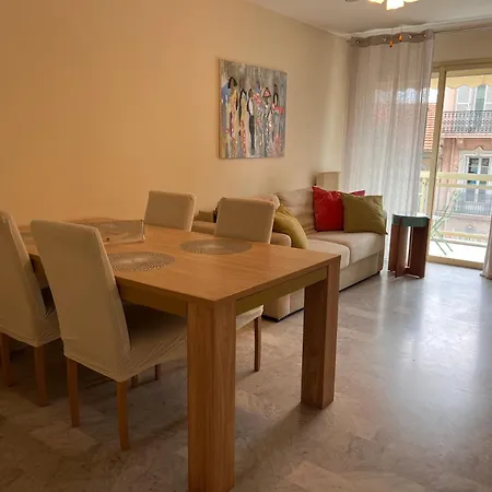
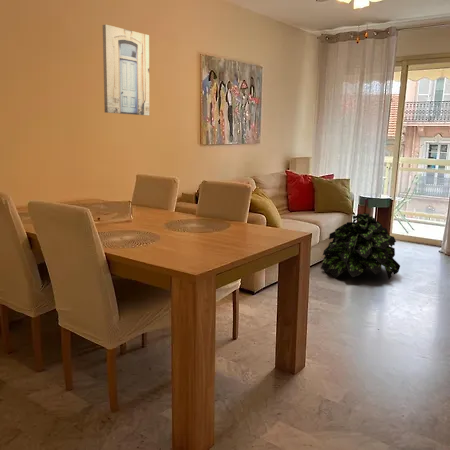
+ potted plant (359, 244)
+ wall art (127, 72)
